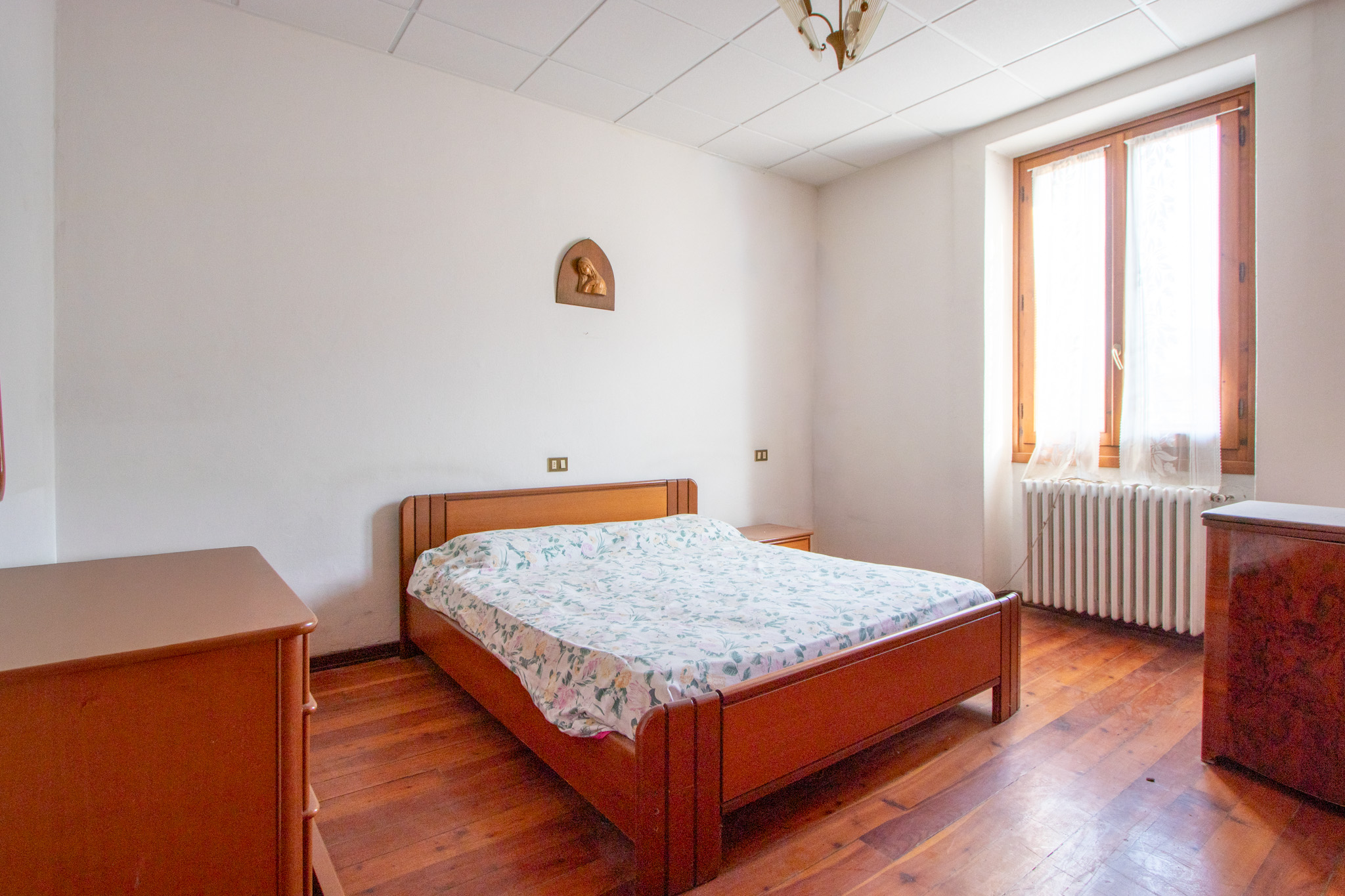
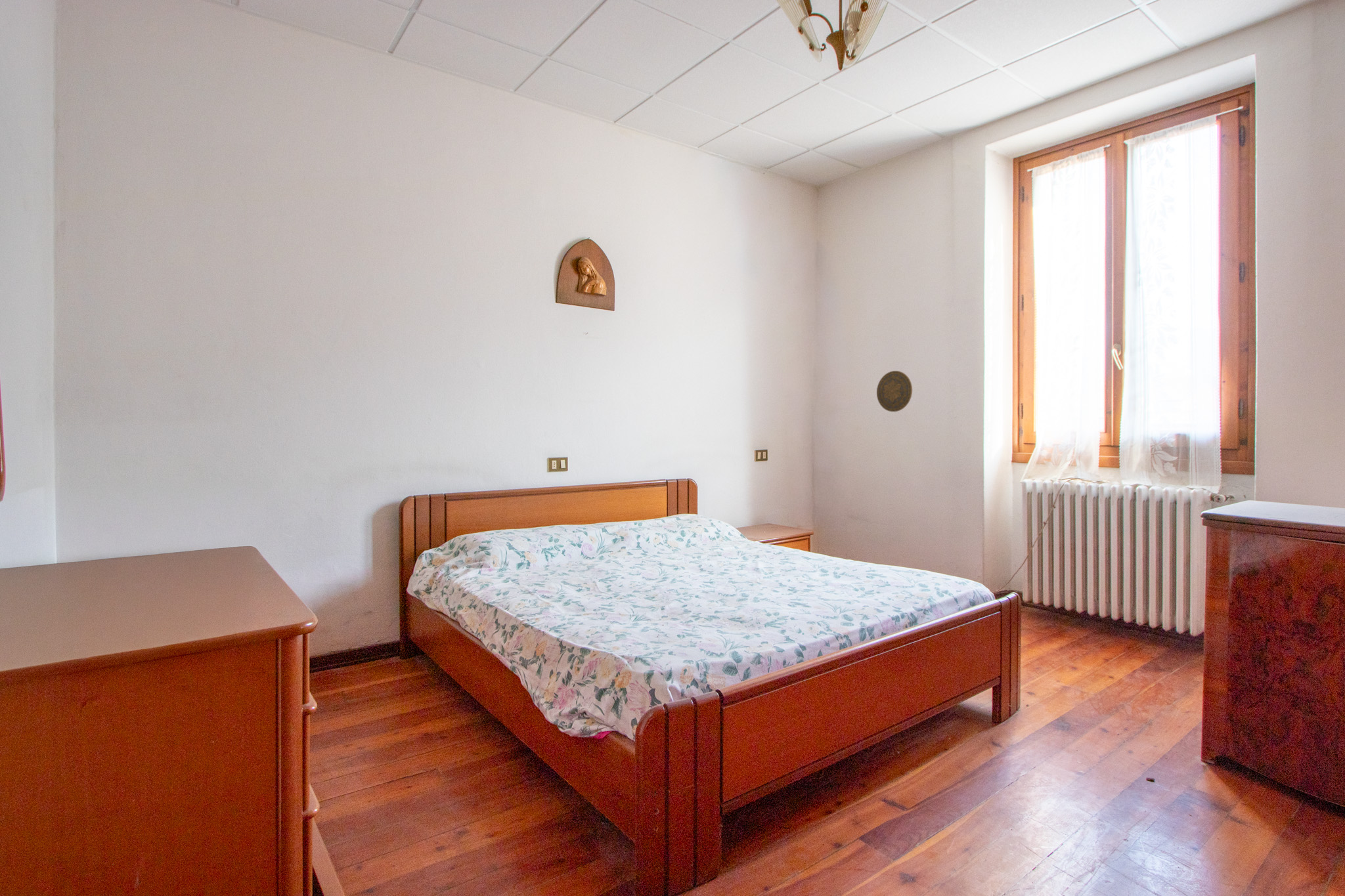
+ decorative plate (893, 391)
